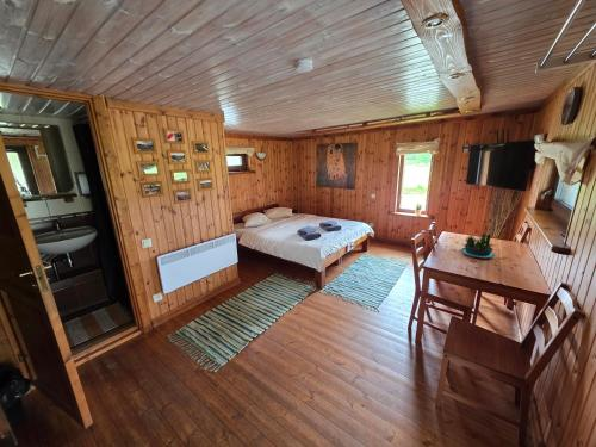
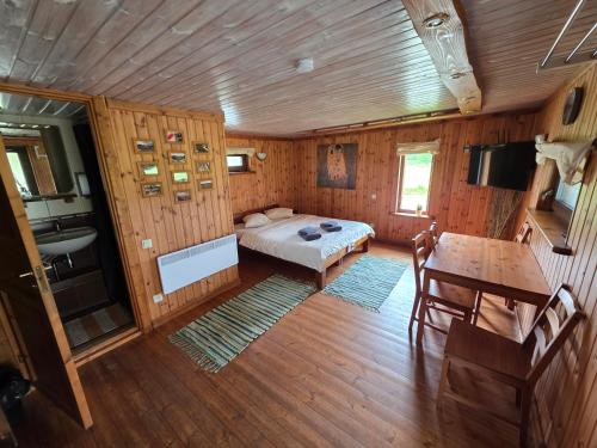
- potted plant (479, 244)
